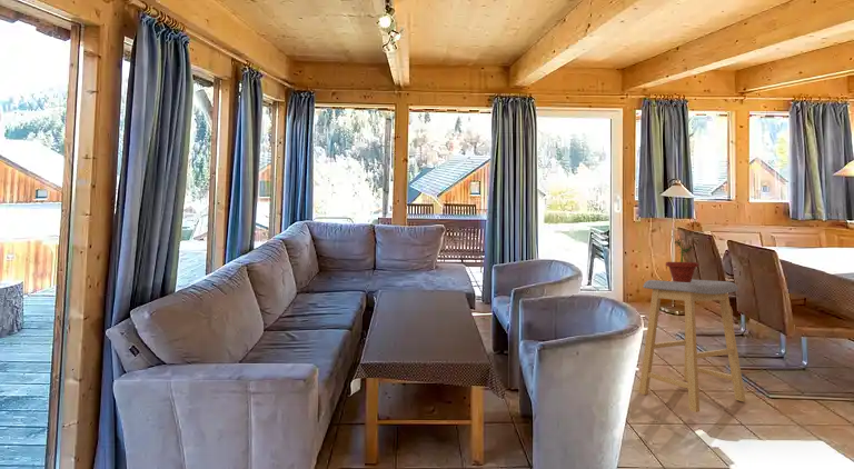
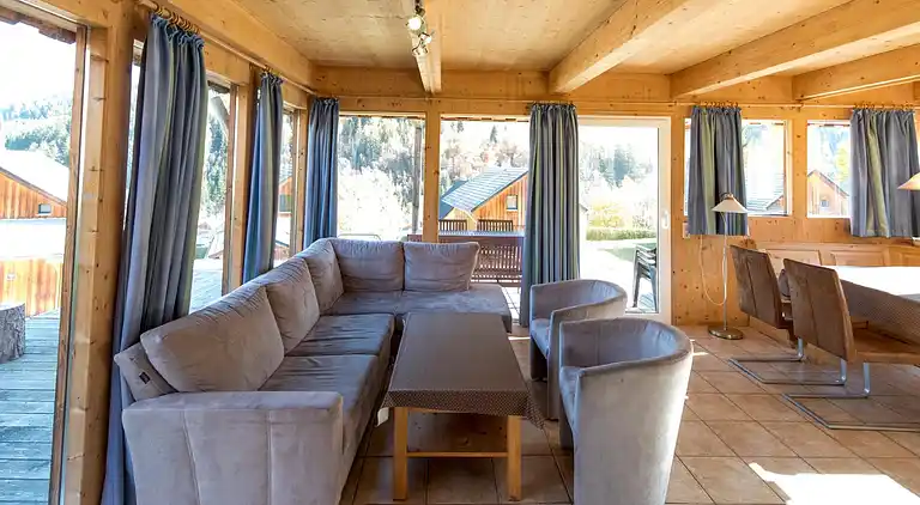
- potted plant (682, 257)
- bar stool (689, 338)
